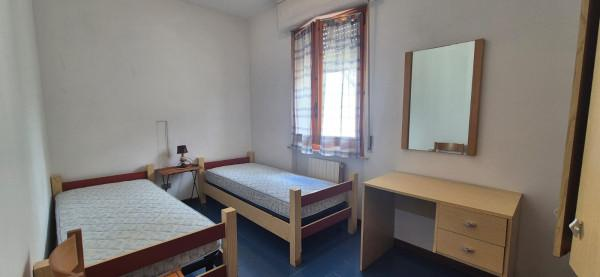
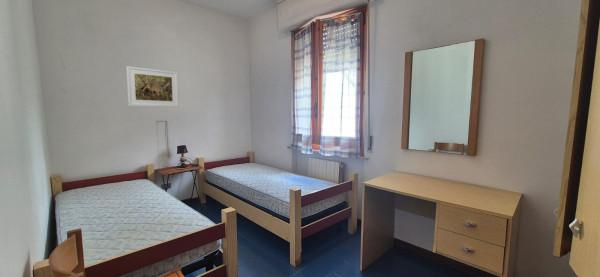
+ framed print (154, 88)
